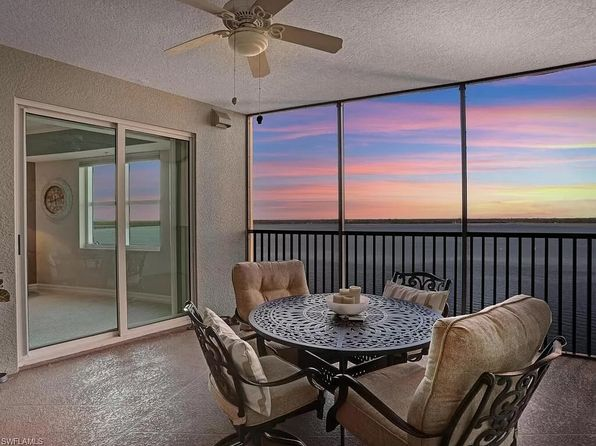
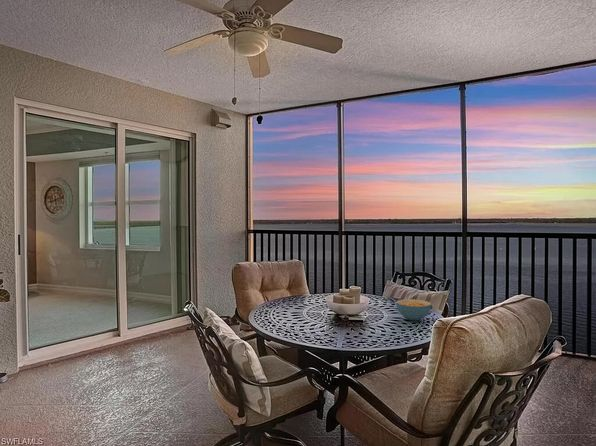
+ cereal bowl (413, 311)
